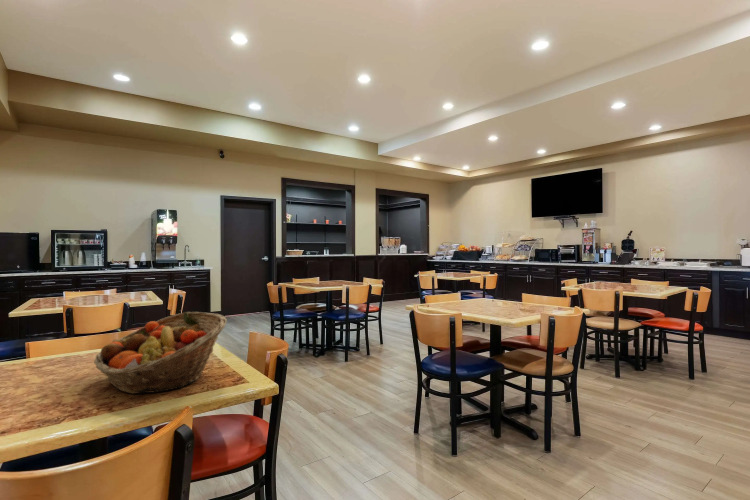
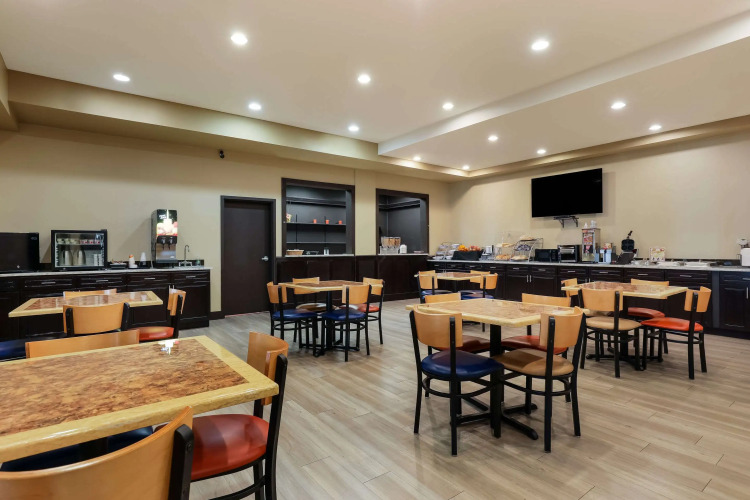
- fruit basket (164, 348)
